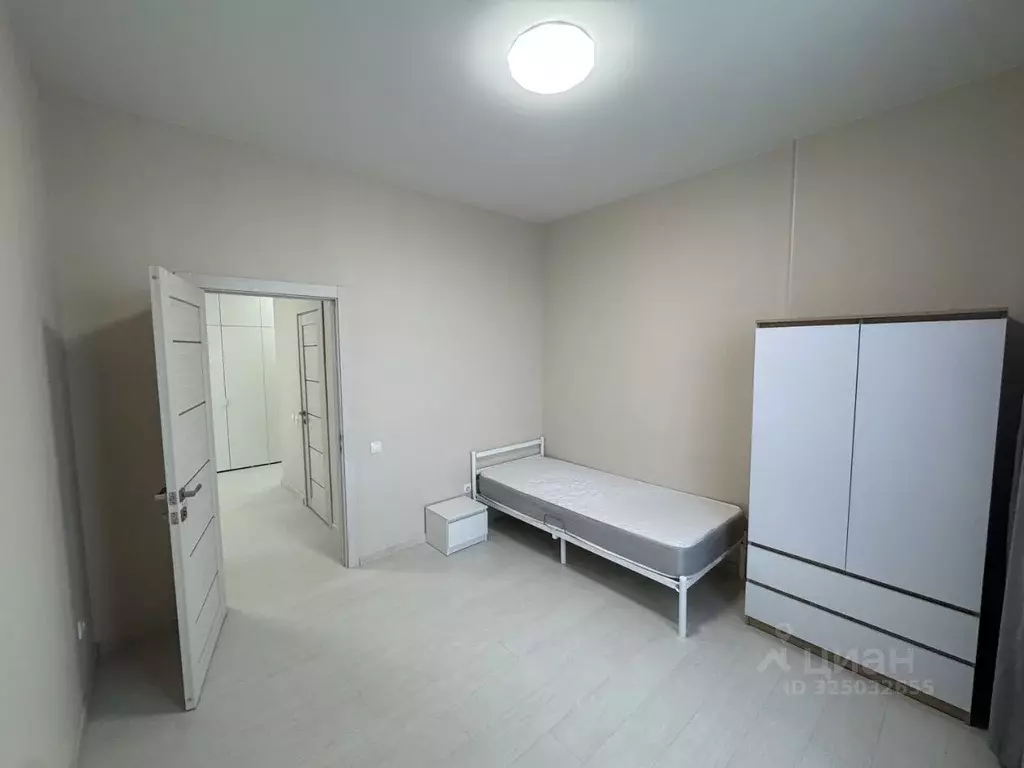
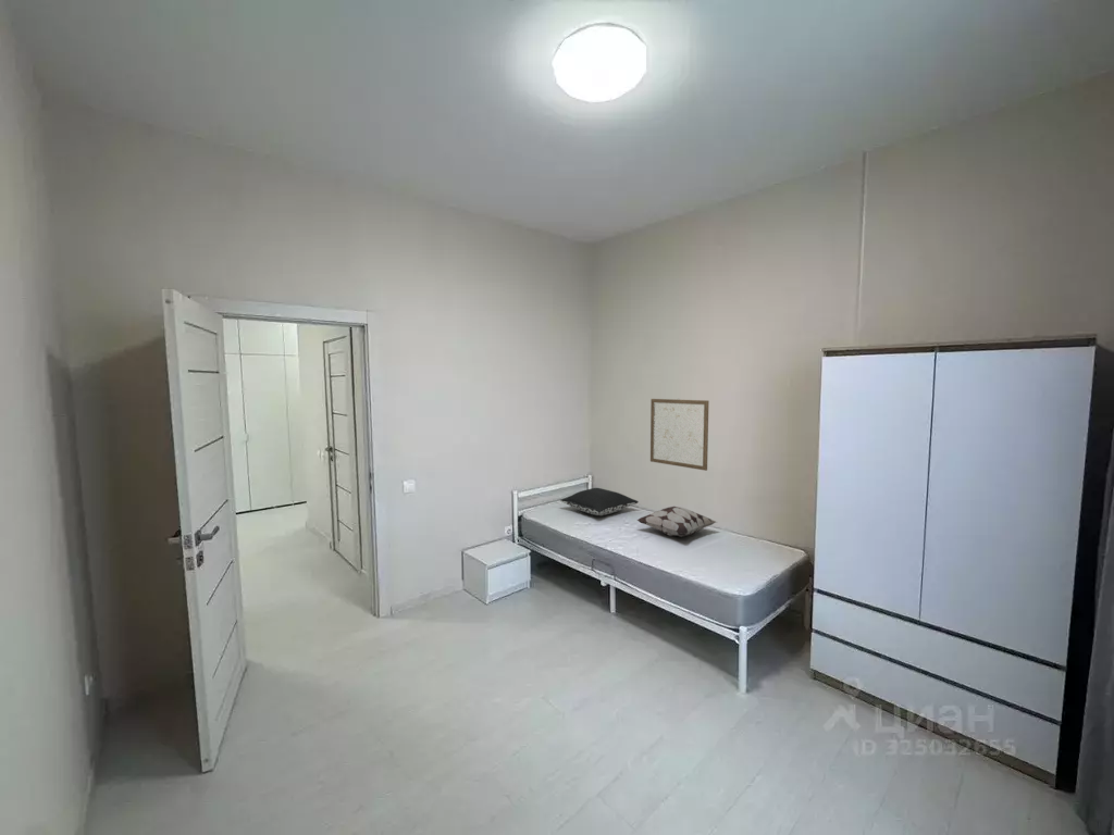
+ wall art (680, 432)
+ decorative pillow (676, 520)
+ pillow (598, 500)
